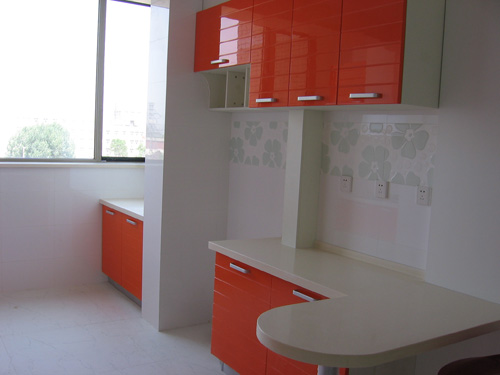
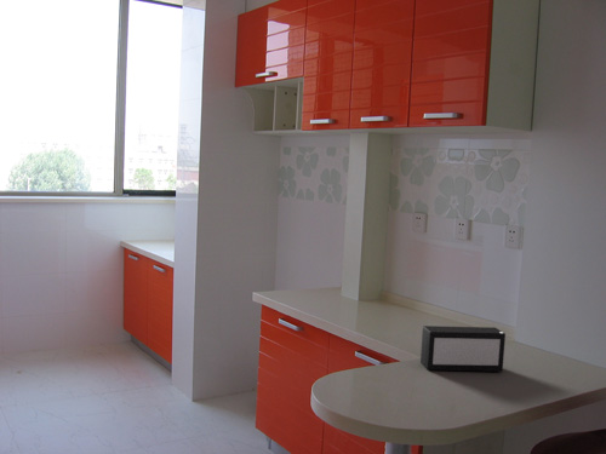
+ speaker (462, 347)
